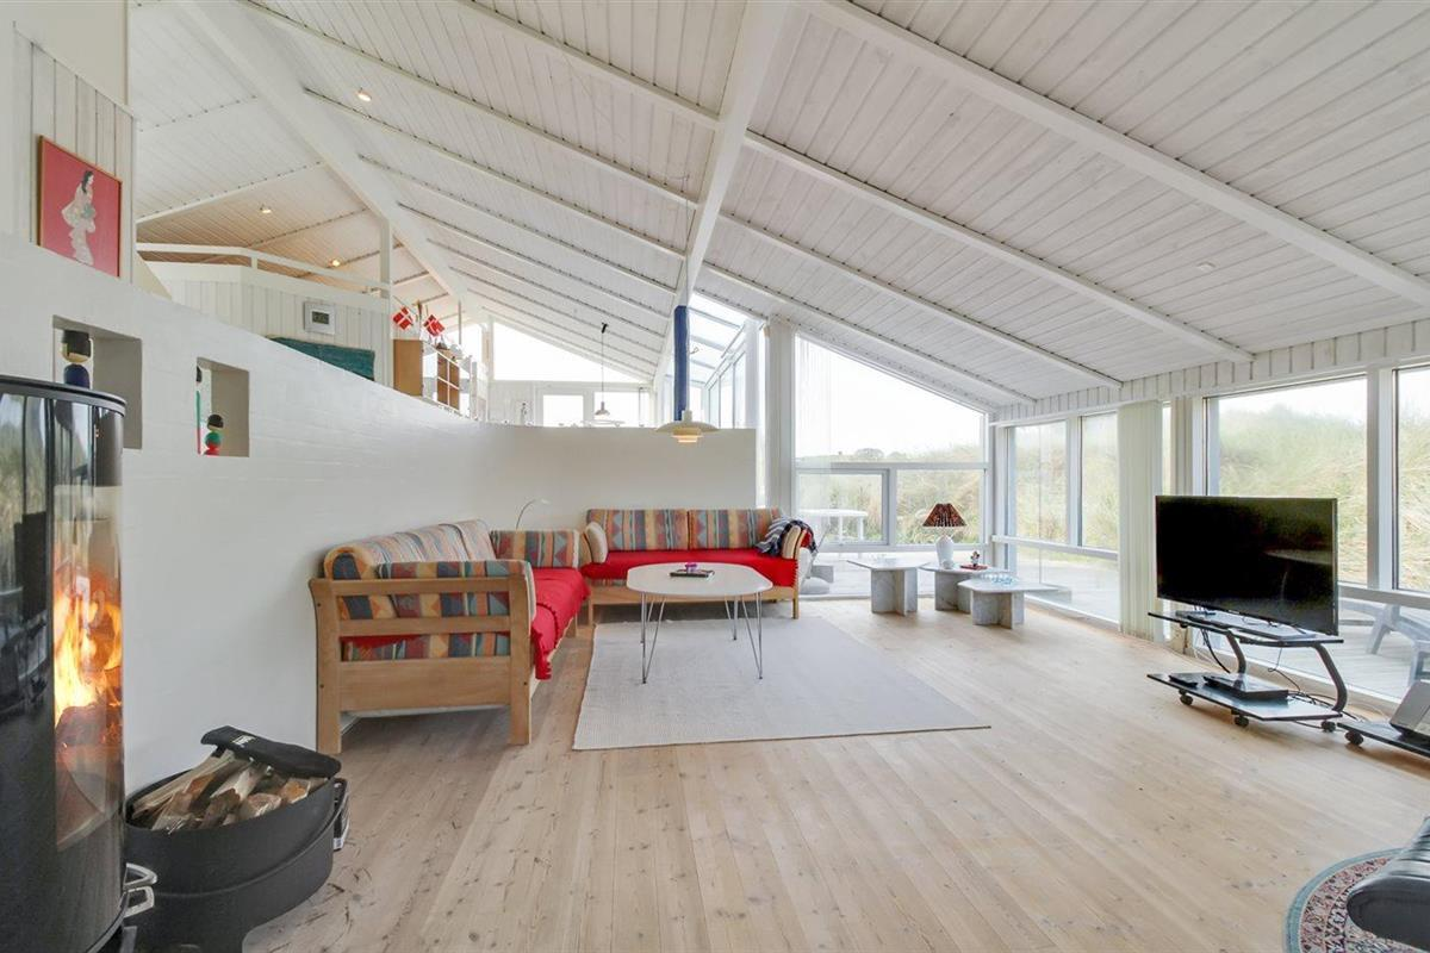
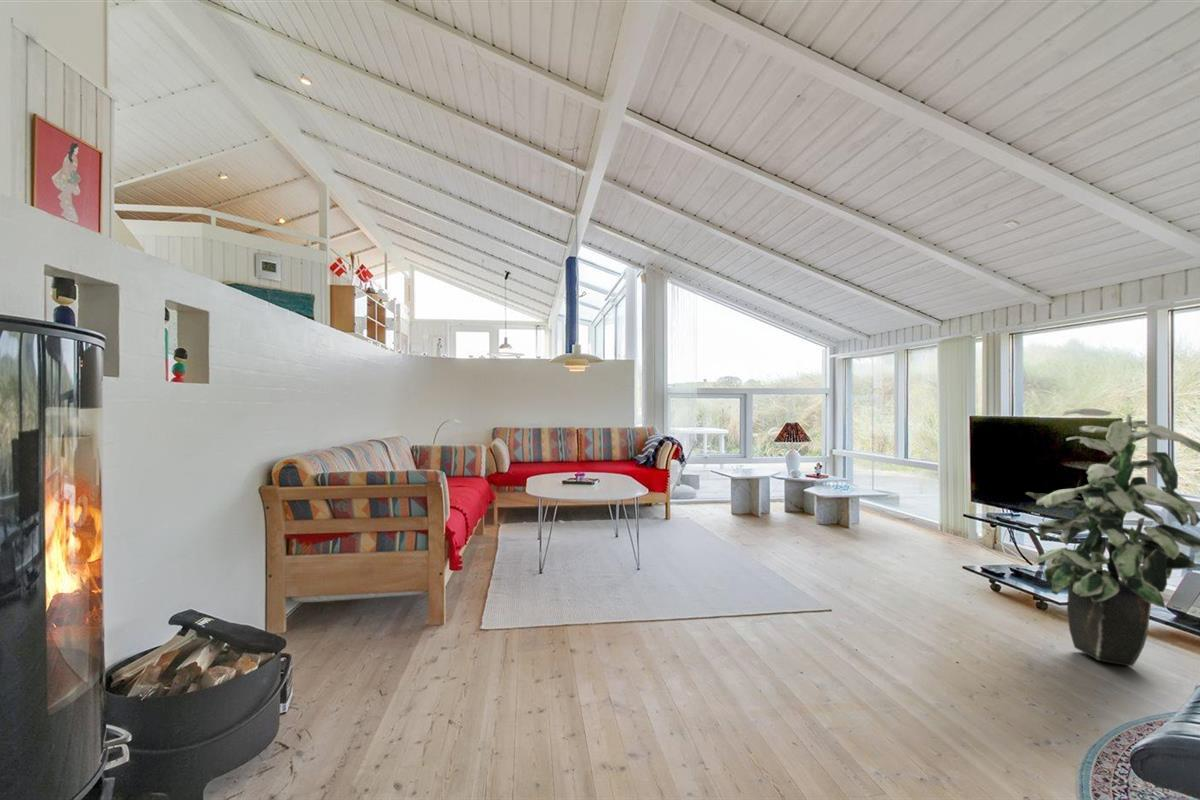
+ indoor plant (1106, 531)
